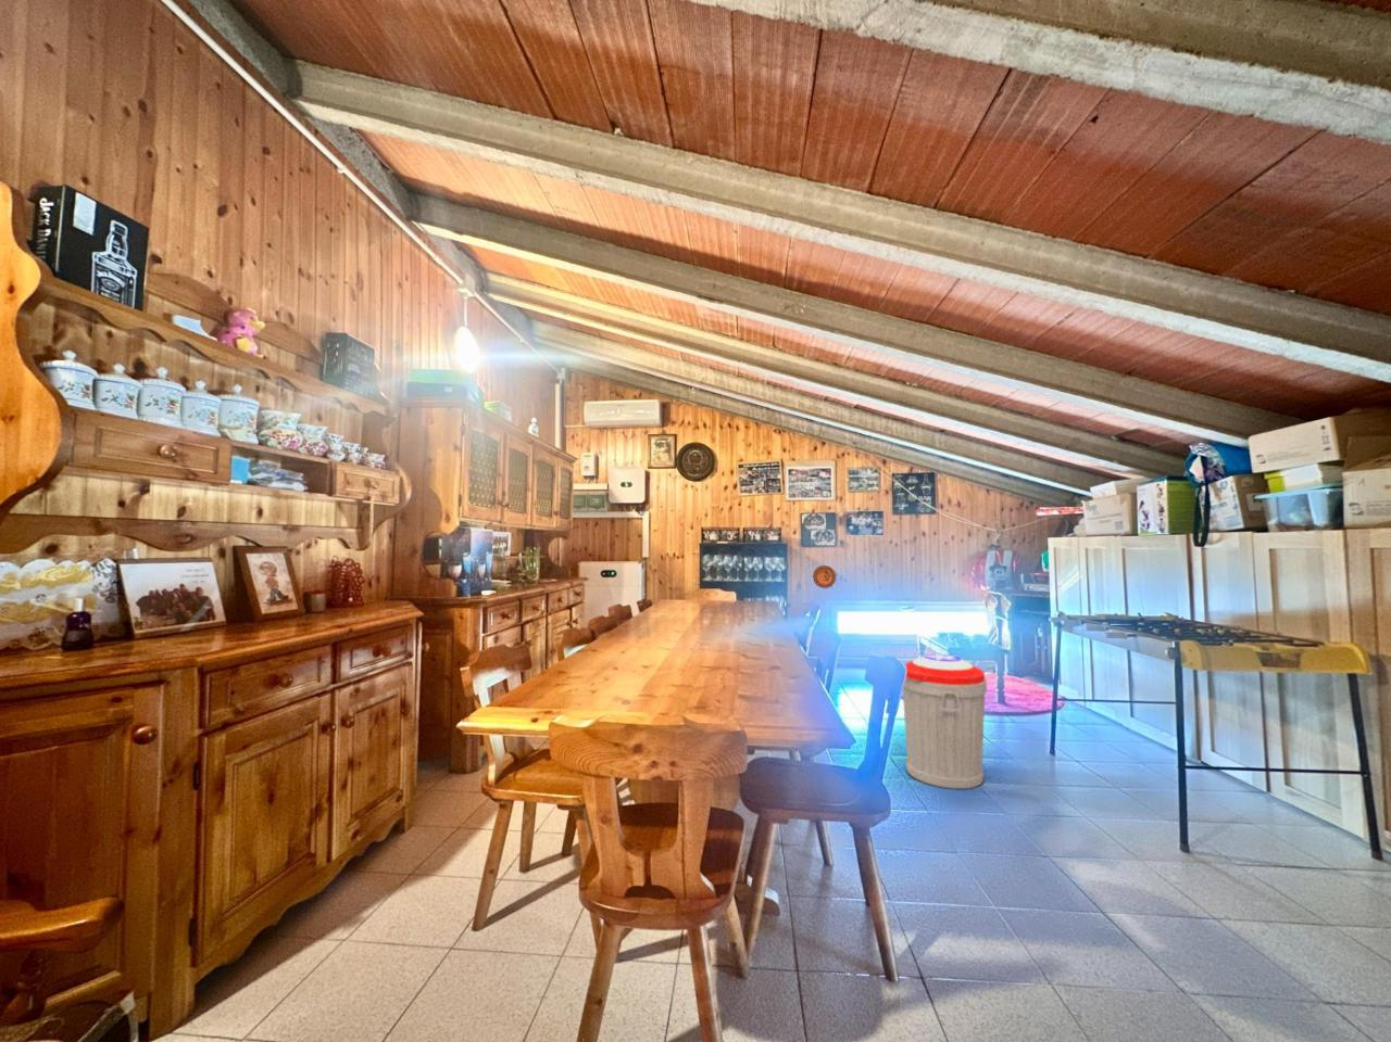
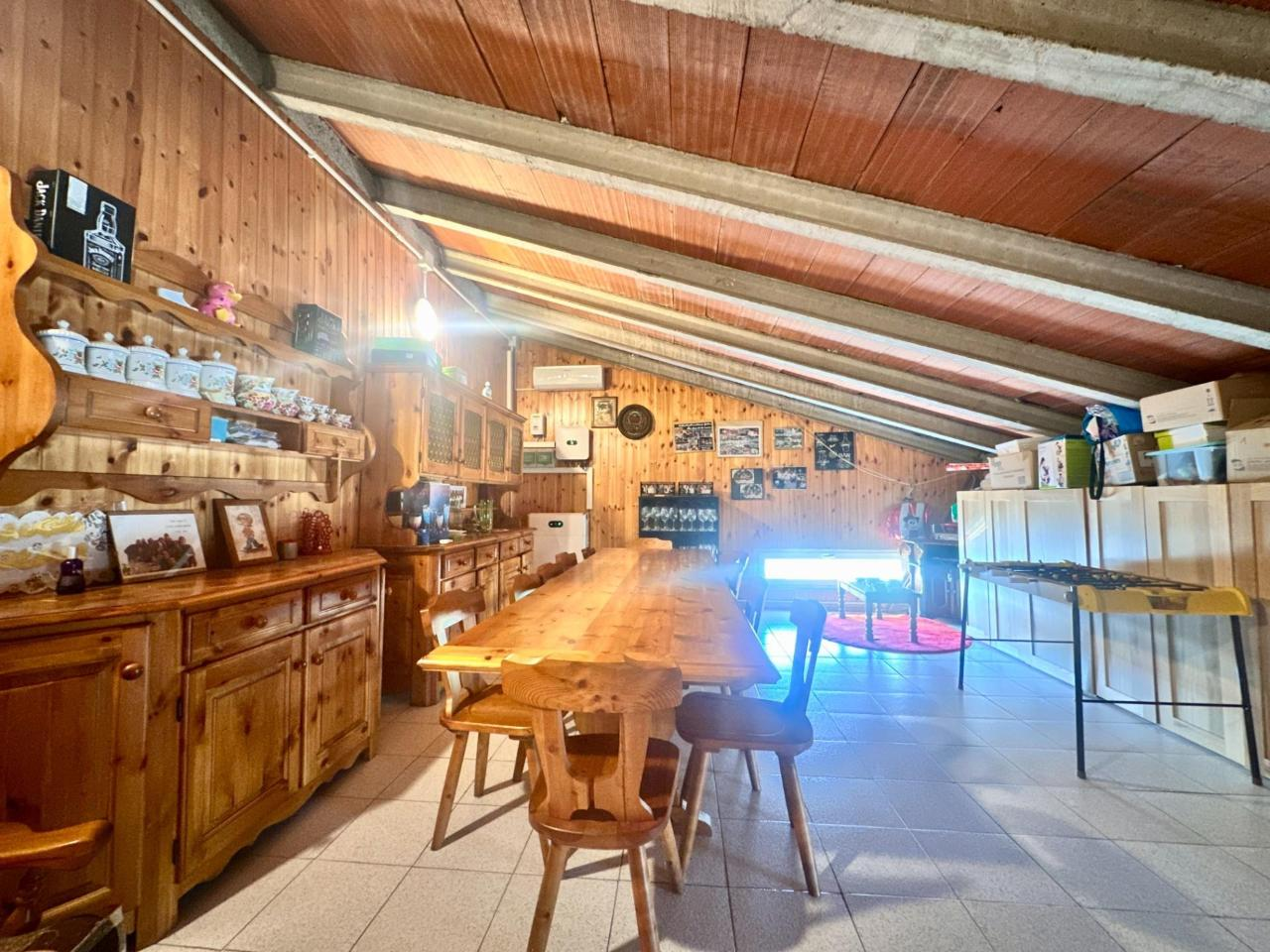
- trash can (942, 716)
- decorative plate (824, 577)
